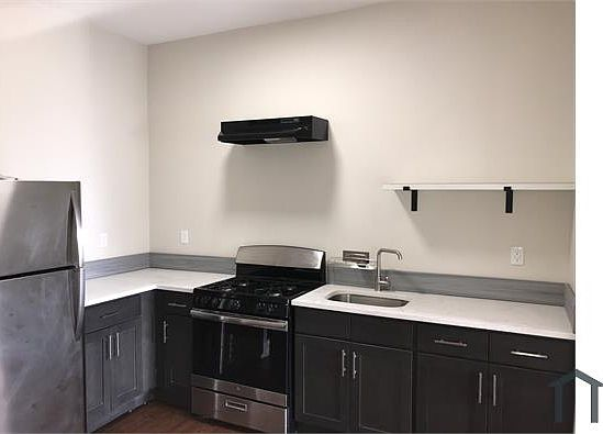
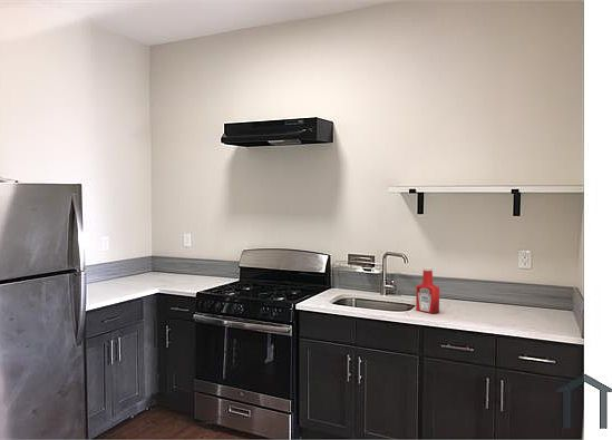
+ soap bottle (427, 289)
